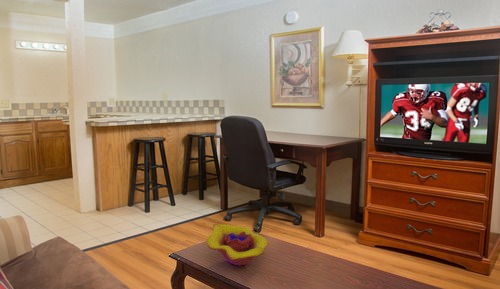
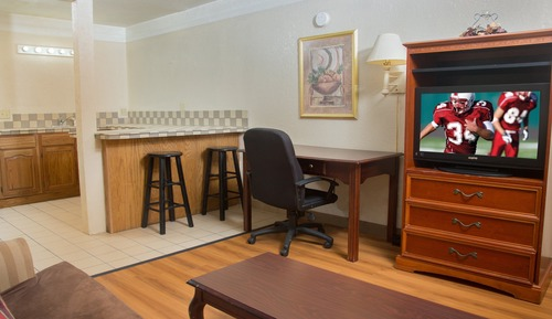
- decorative bowl (237, 246)
